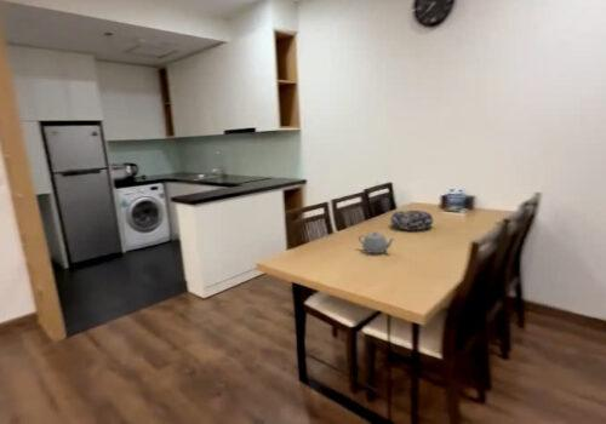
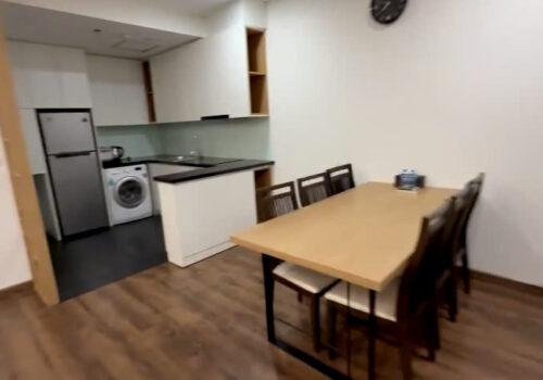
- decorative bowl (411, 219)
- teapot (376, 241)
